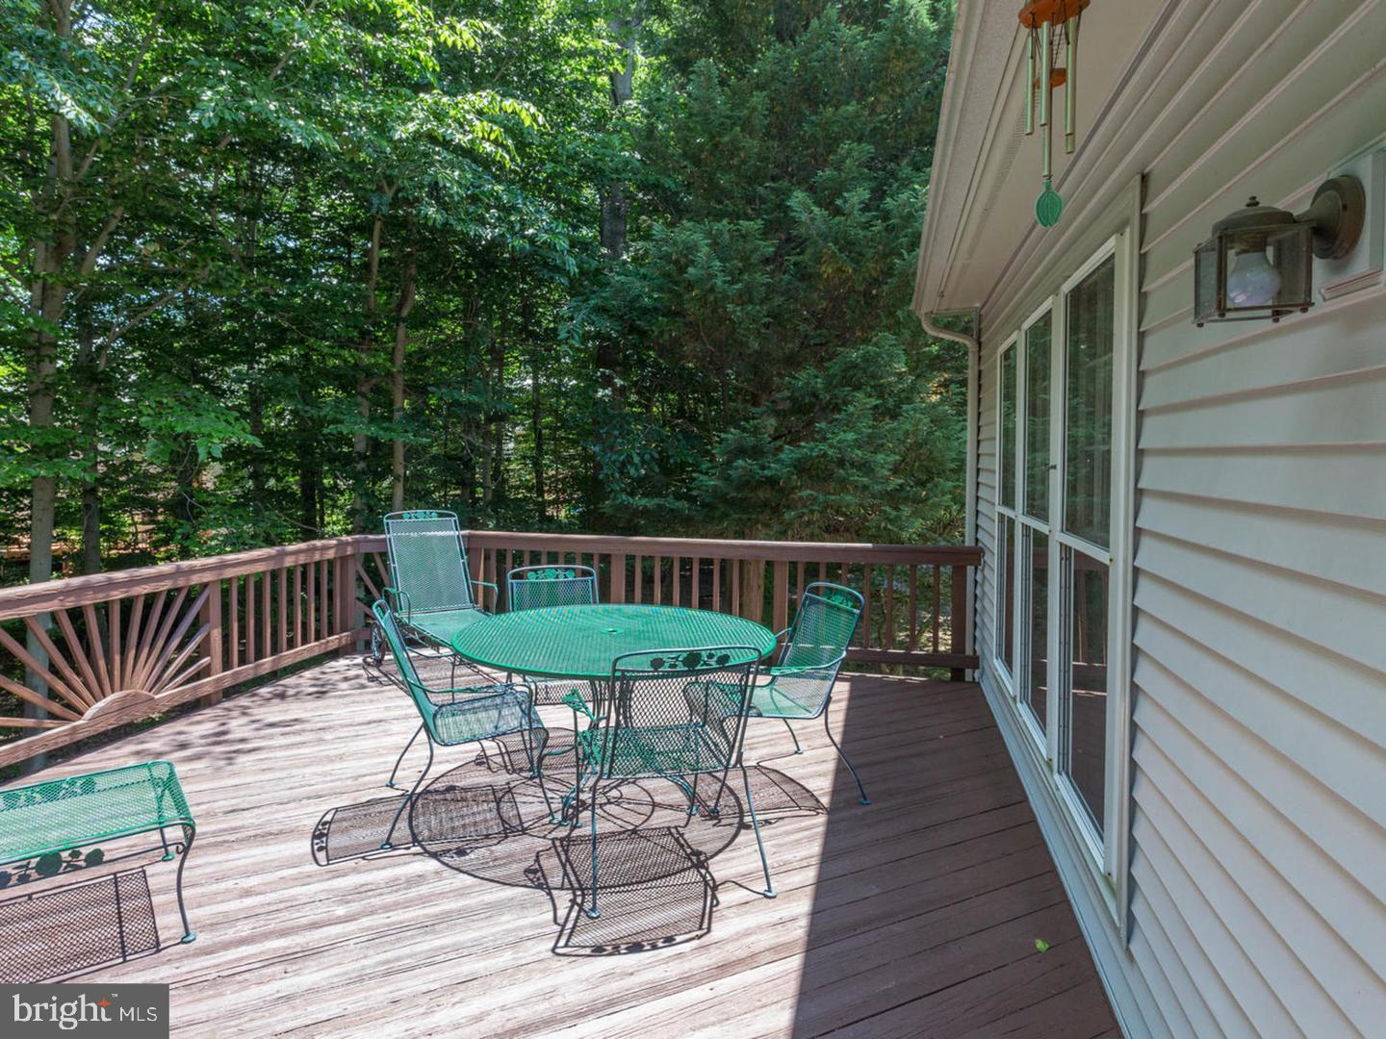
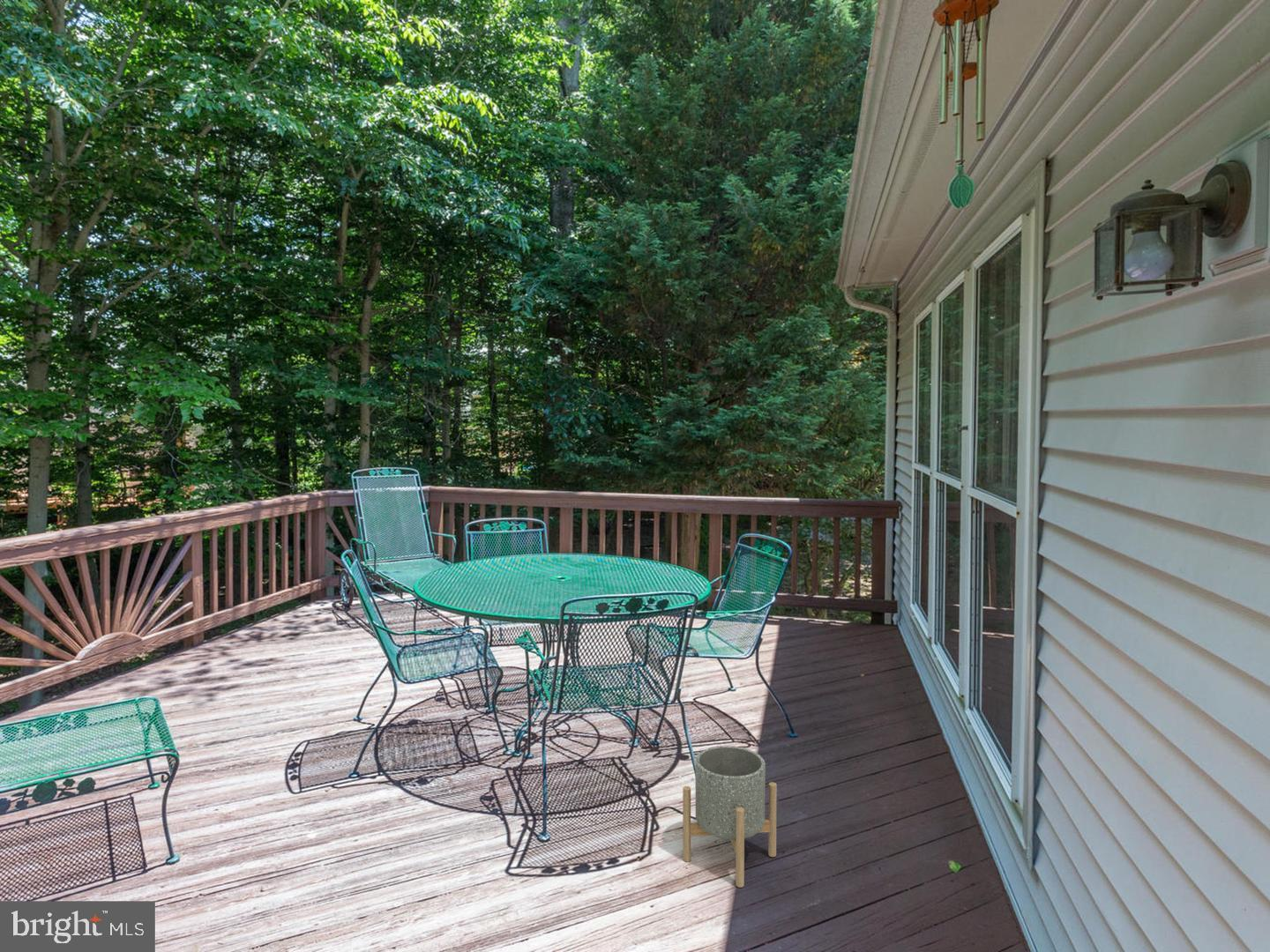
+ planter (729, 809)
